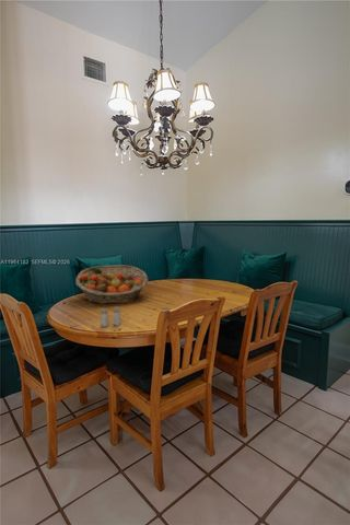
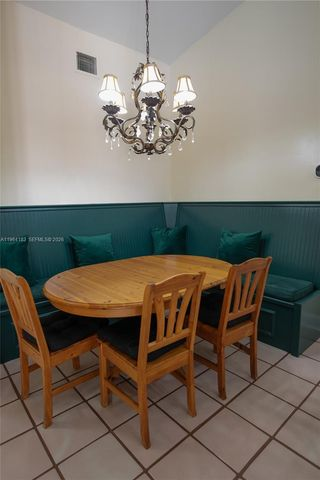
- fruit basket (113, 283)
- salt and pepper shaker (107, 316)
